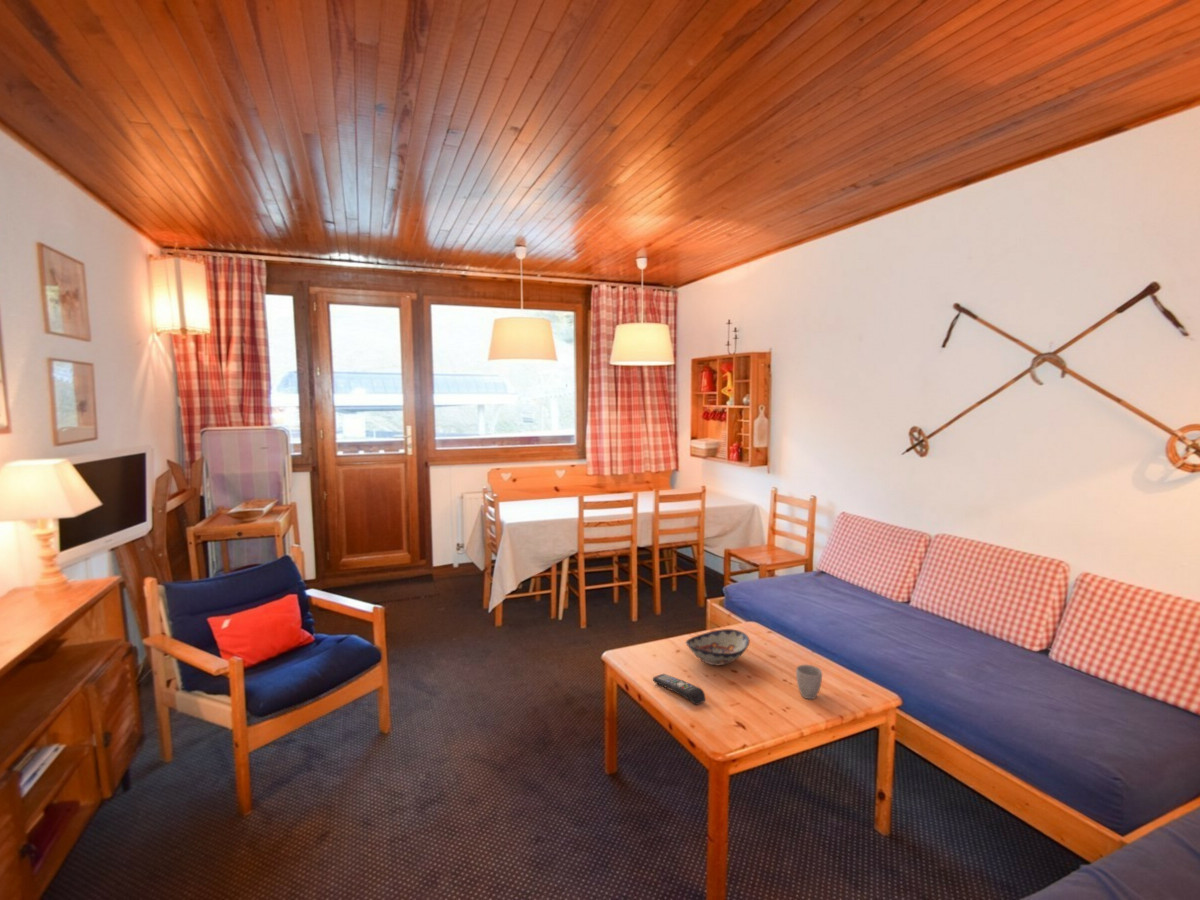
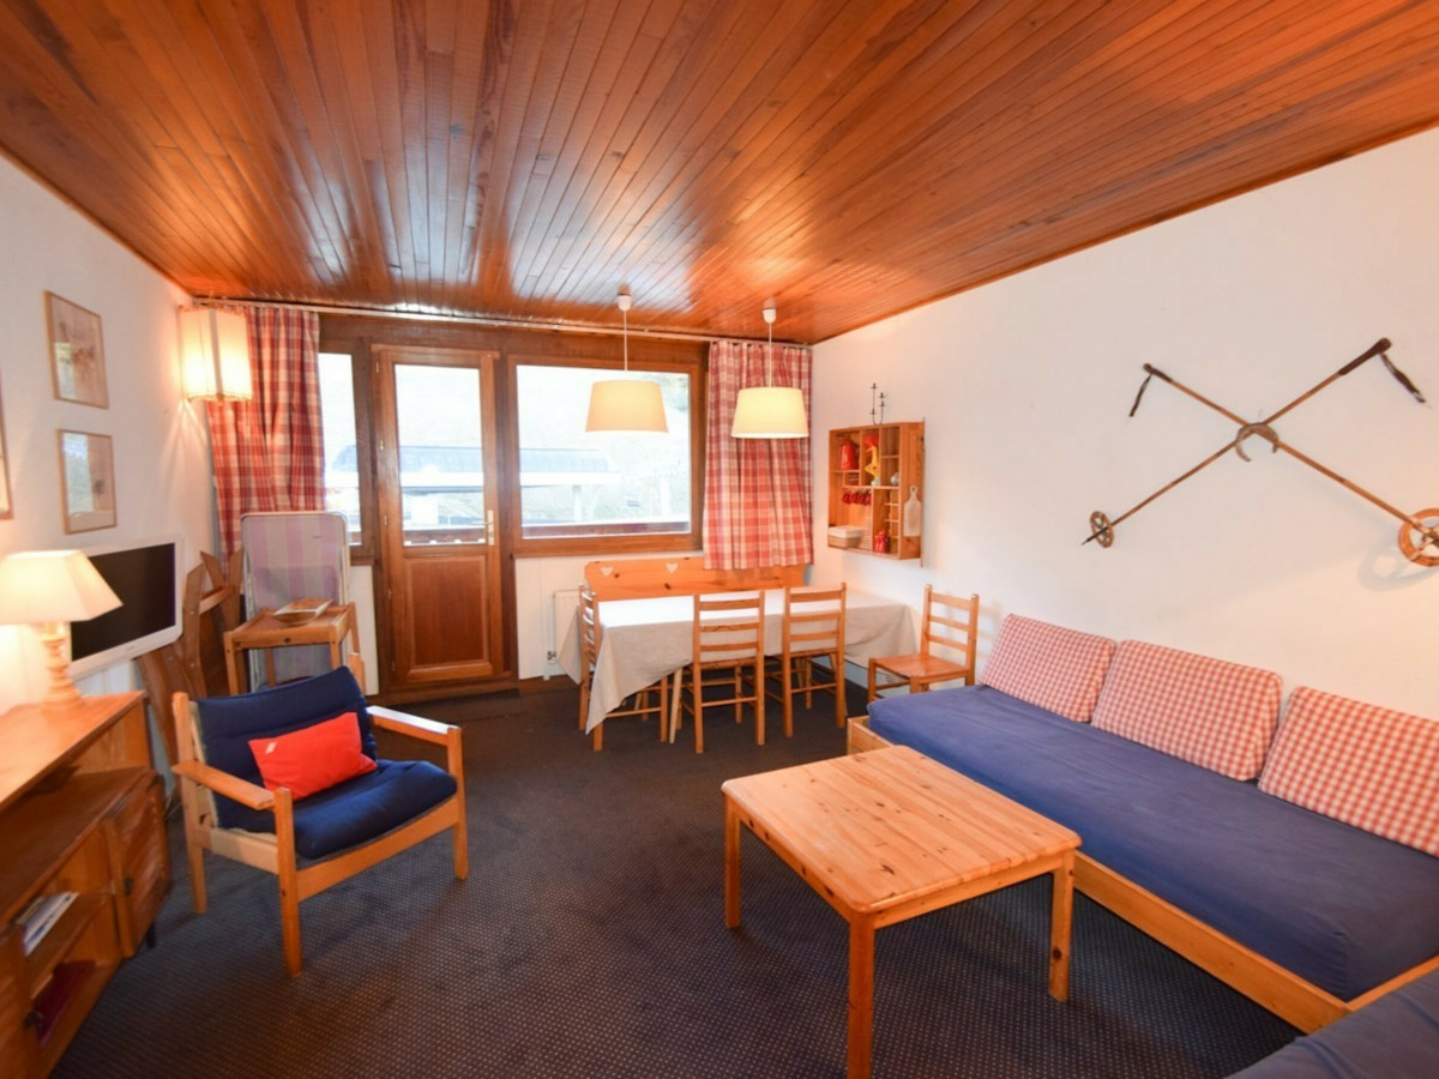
- mug (810, 681)
- decorative bowl (717, 649)
- remote control (678, 686)
